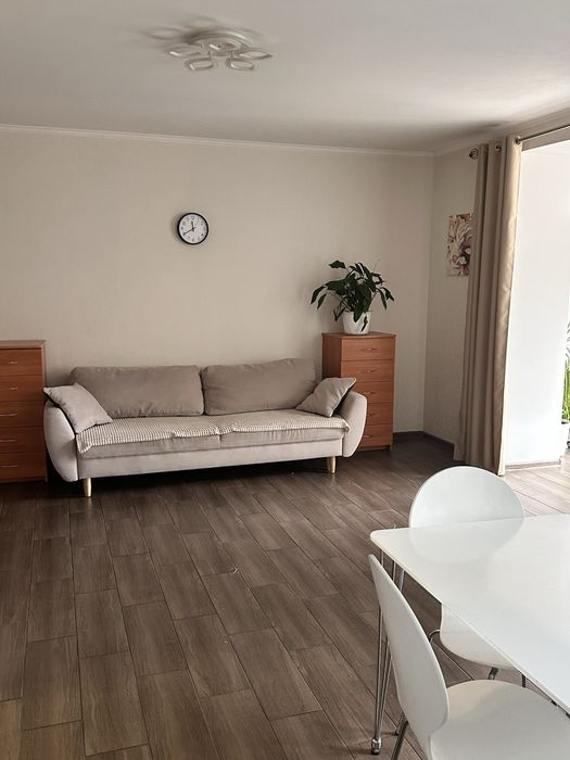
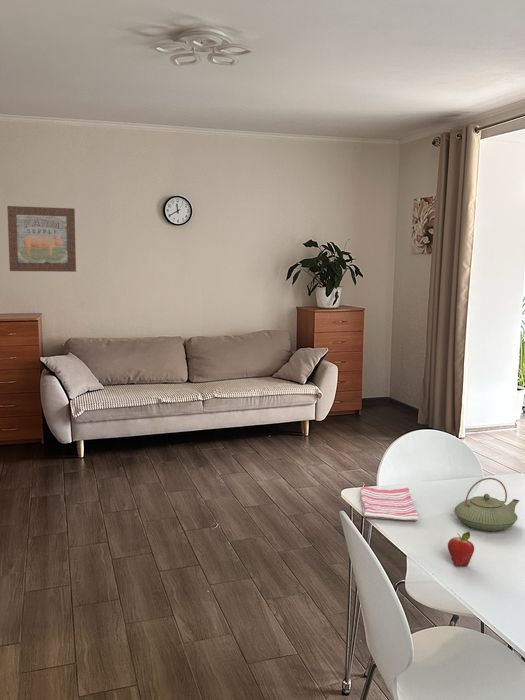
+ dish towel (387, 502)
+ wall art (42, 239)
+ fruit (461, 546)
+ teapot (489, 500)
